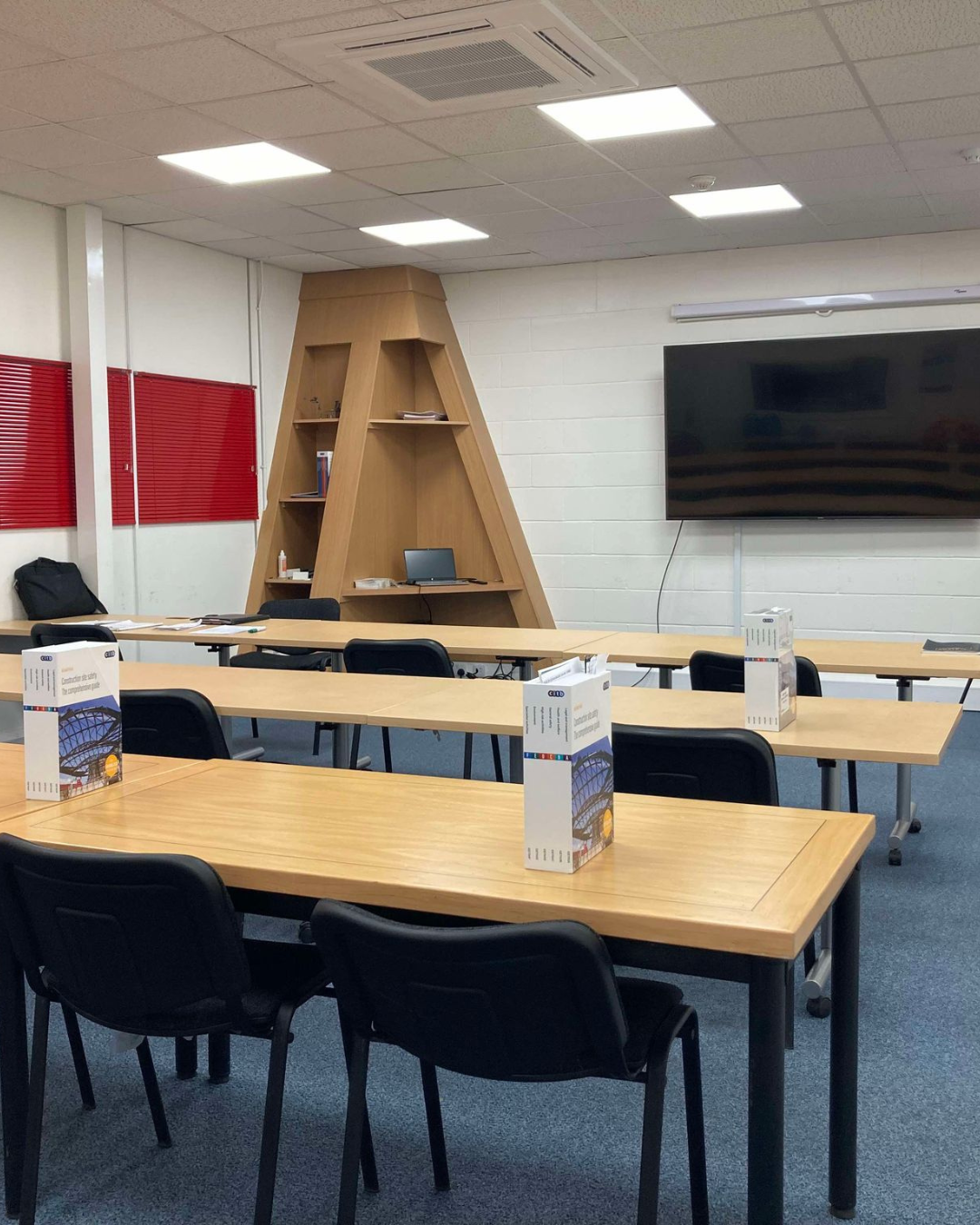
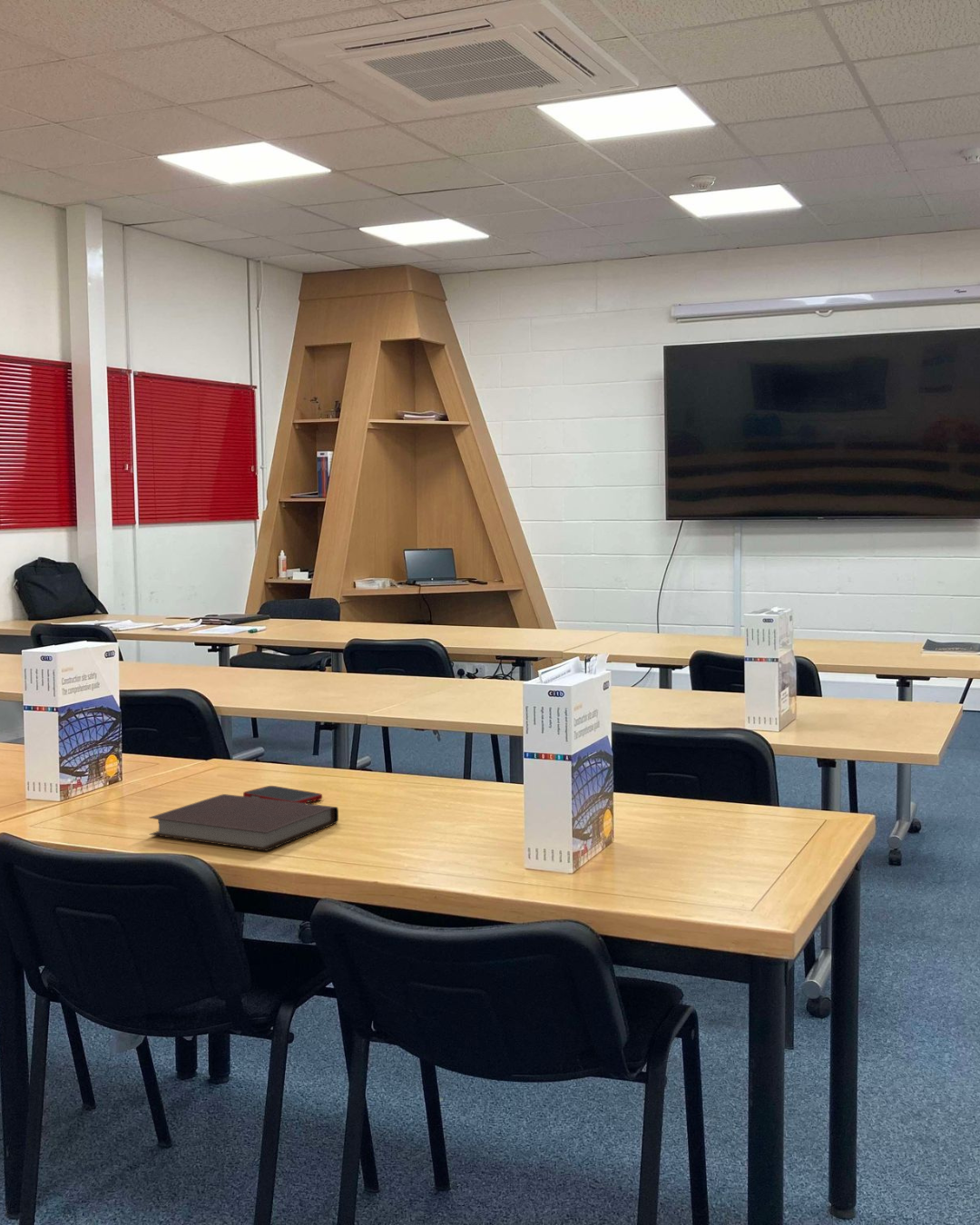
+ notebook (245, 819)
+ cell phone (282, 795)
